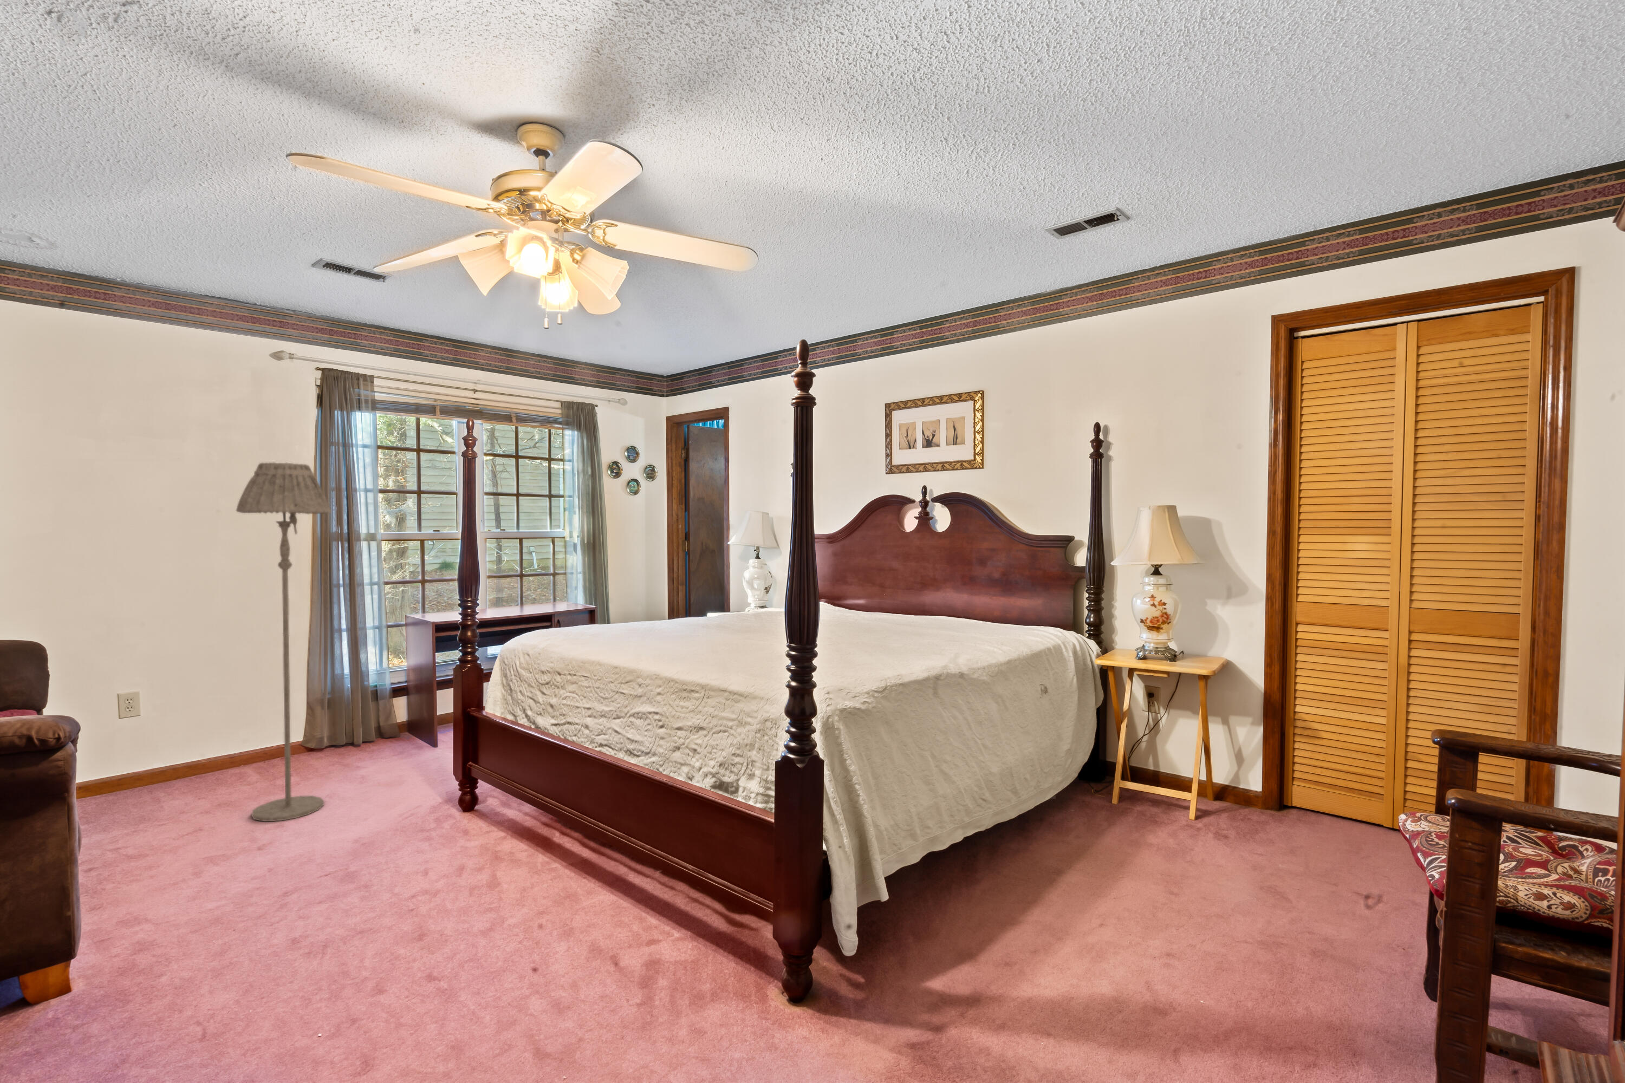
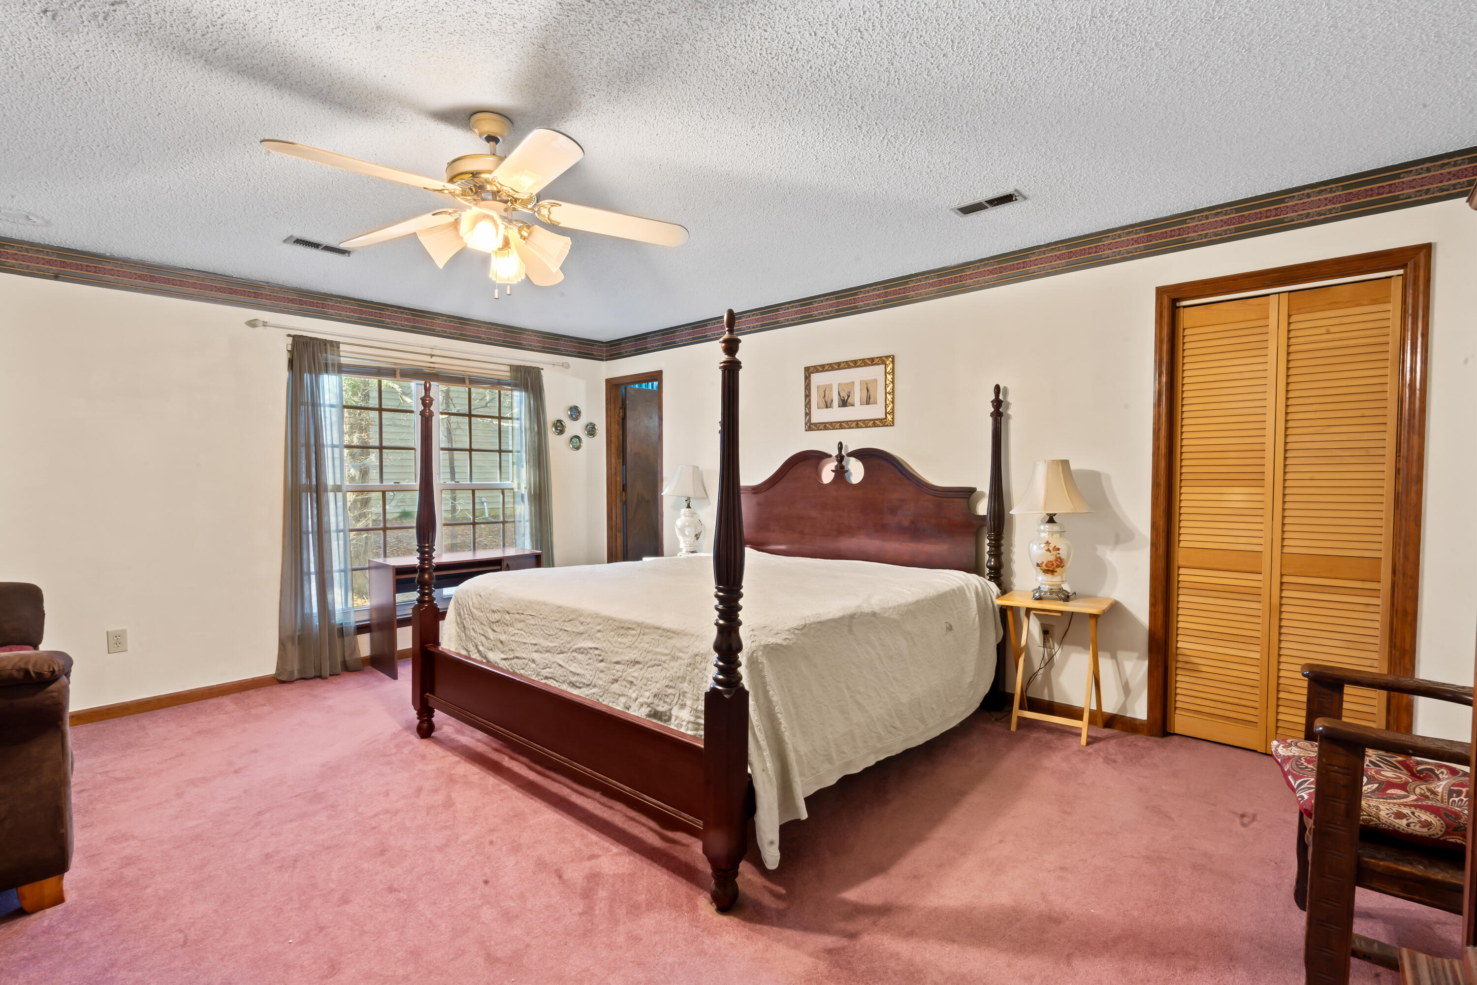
- floor lamp (287, 638)
